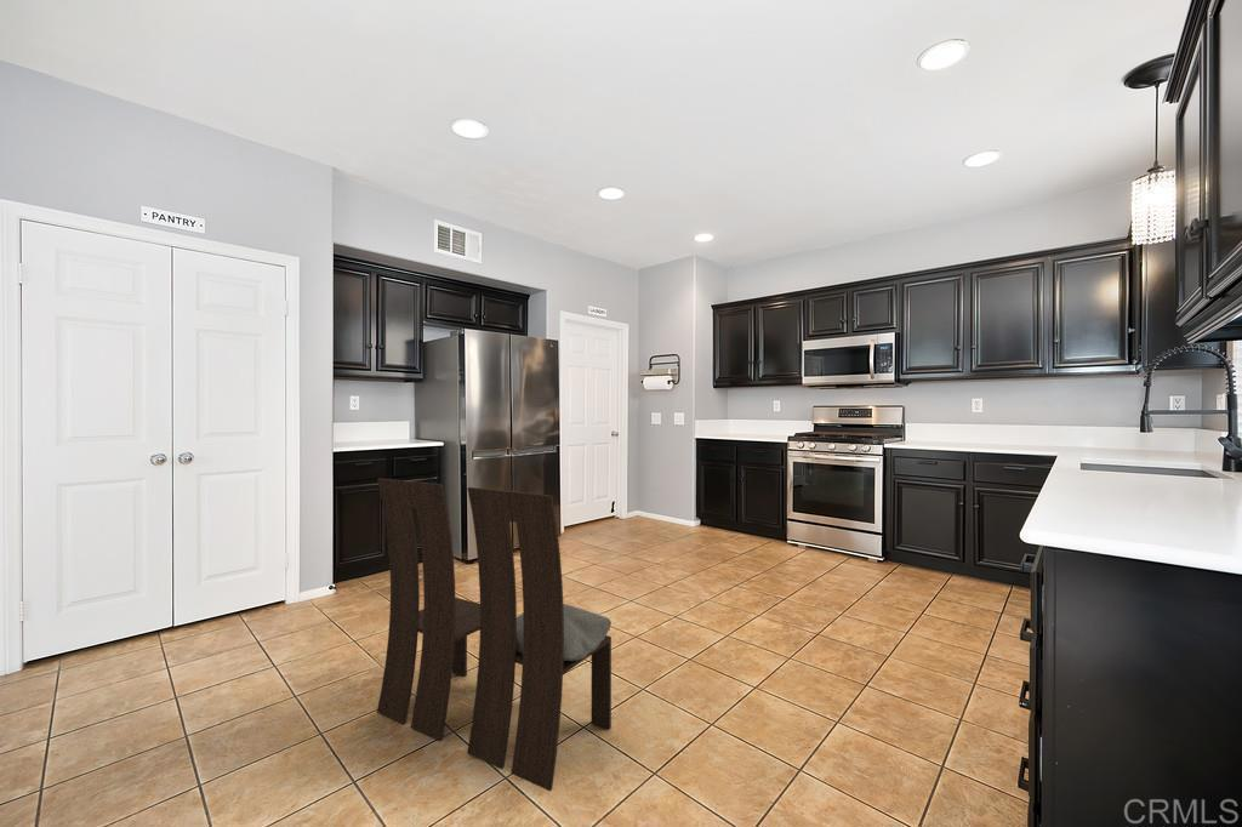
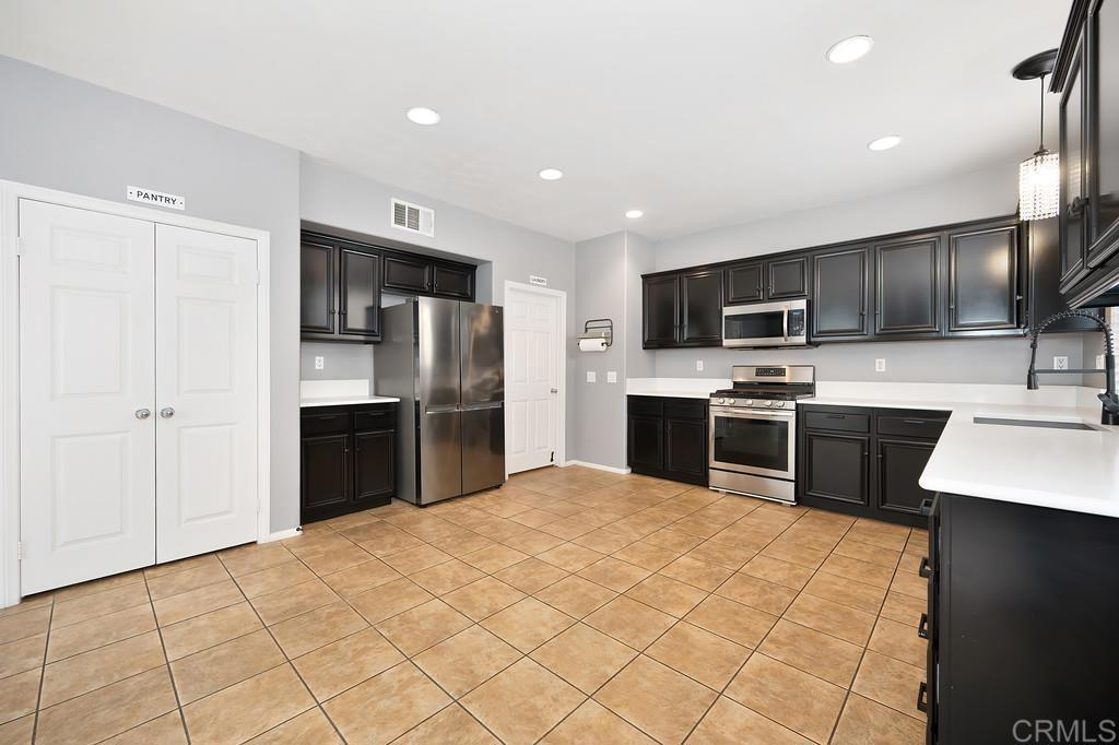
- dining chair (495, 600)
